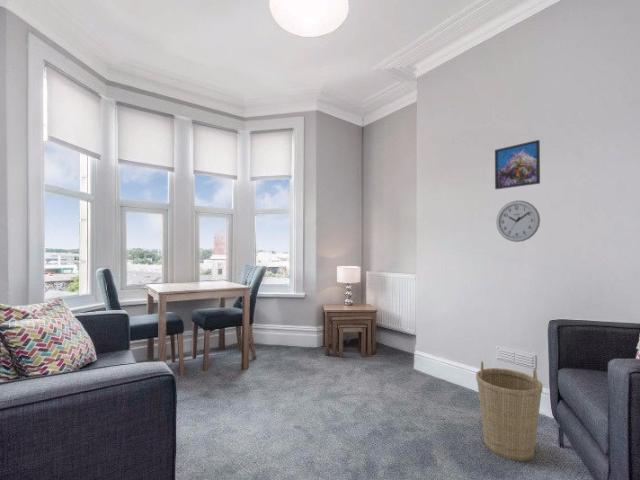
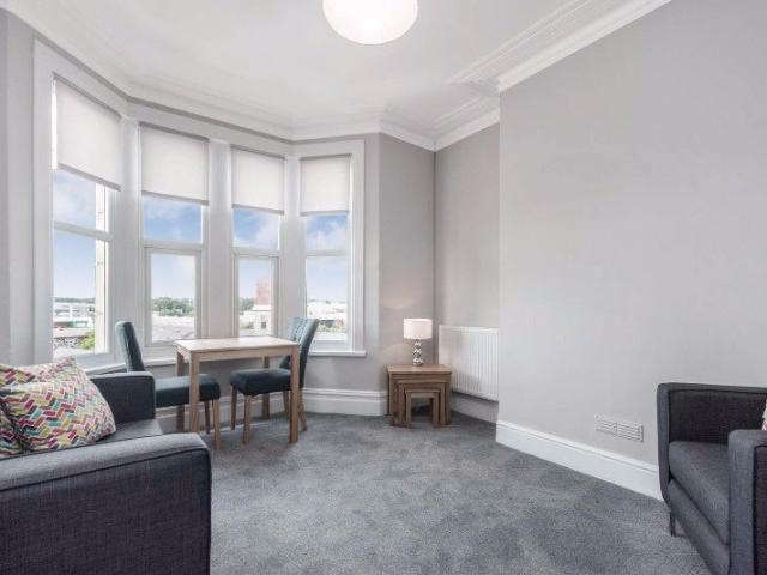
- wall clock (516, 221)
- basket (508, 406)
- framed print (516, 165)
